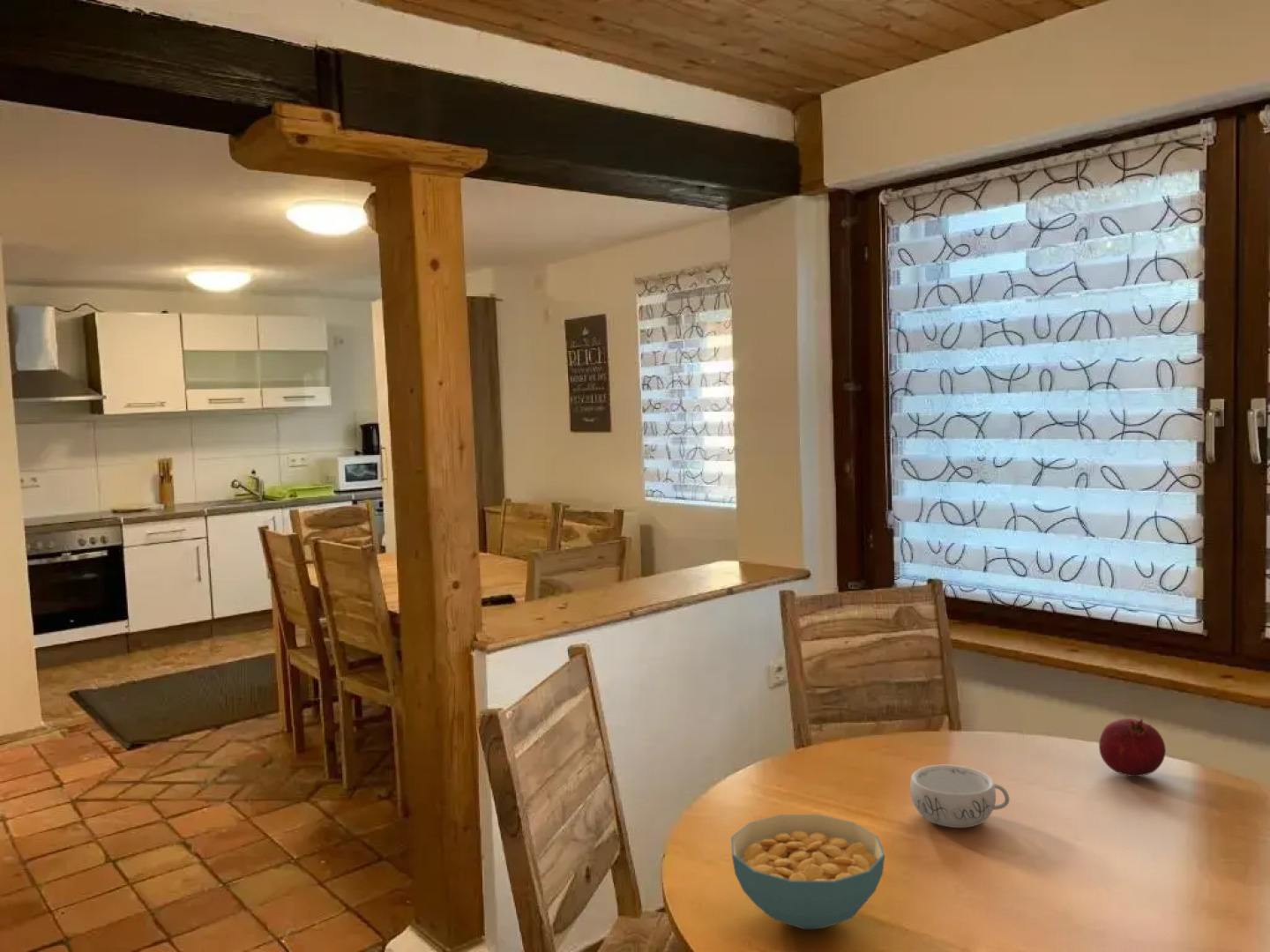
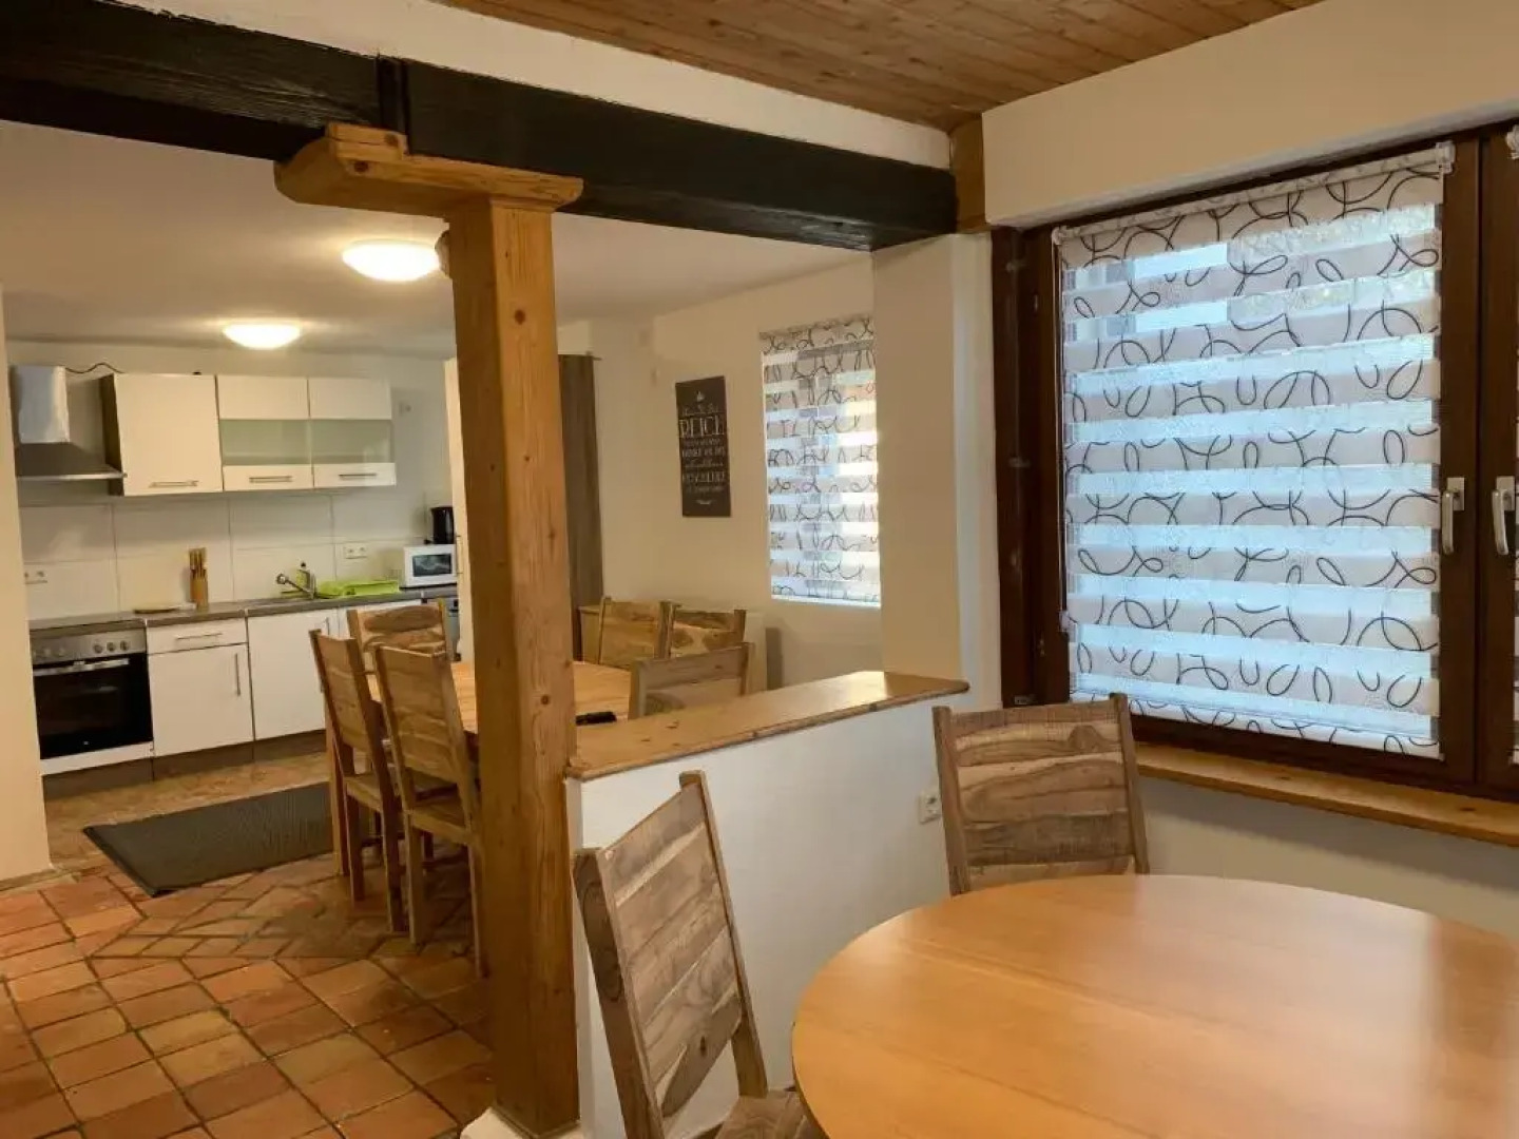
- fruit (1131, 746)
- cereal bowl (807, 881)
- decorative bowl (960, 799)
